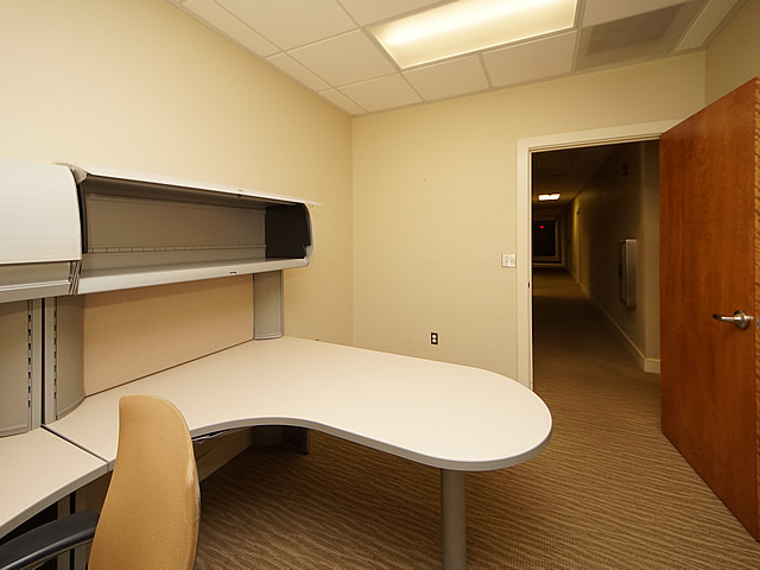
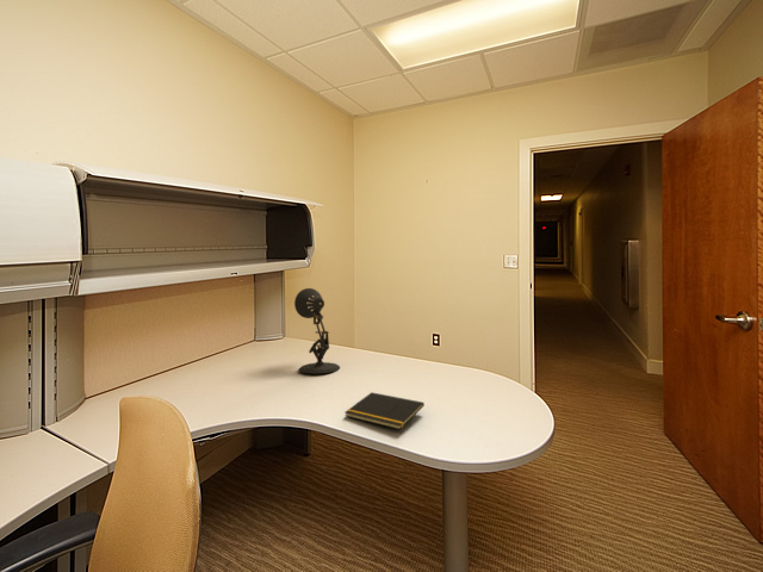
+ desk lamp (318, 328)
+ notepad (384, 409)
